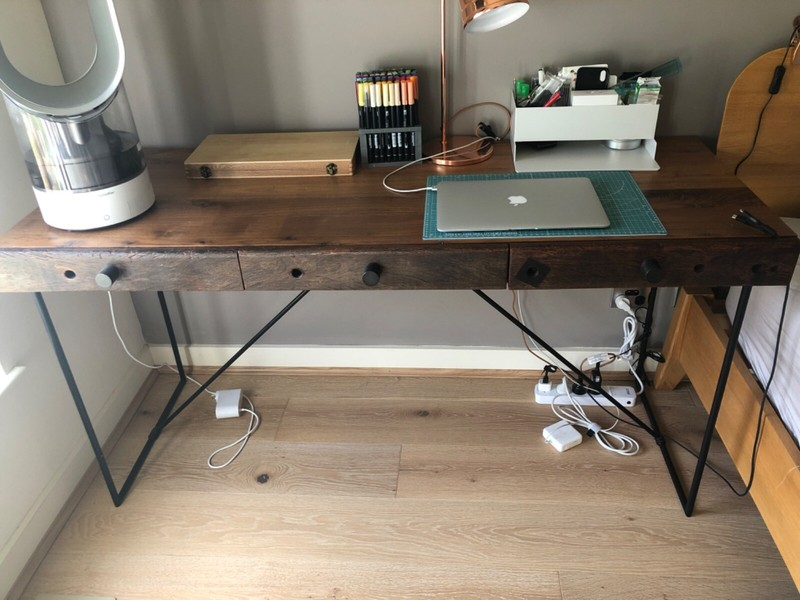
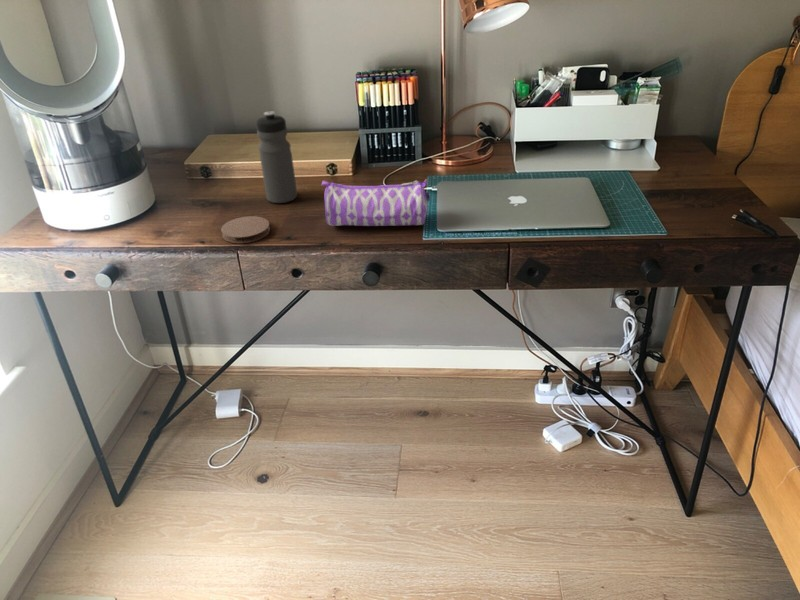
+ coaster (245, 229)
+ pencil case (376, 203)
+ water bottle (276, 156)
